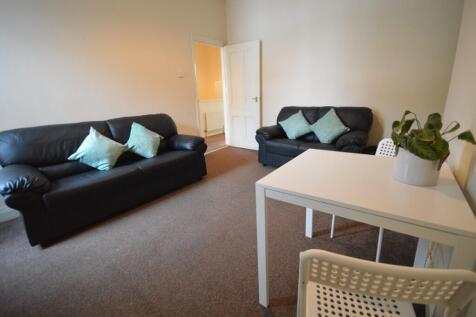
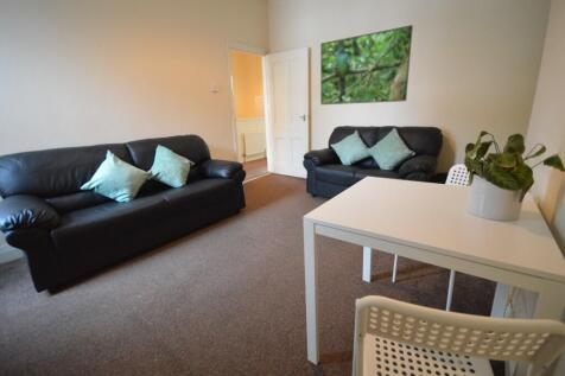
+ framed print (360, 70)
